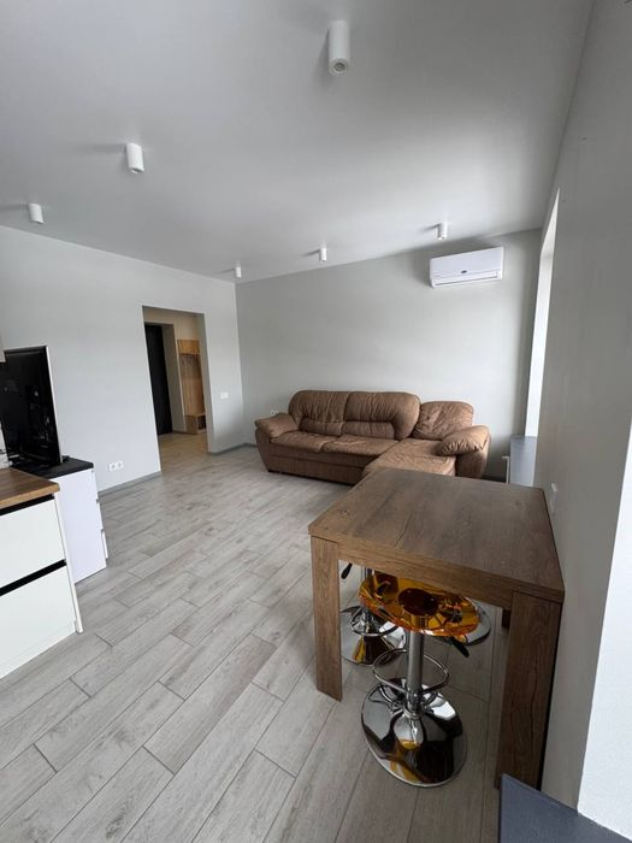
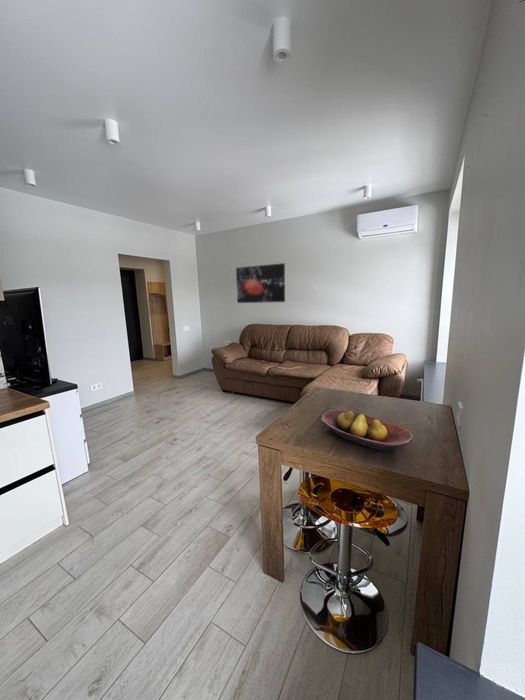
+ fruit bowl (363, 426)
+ wall art (259, 284)
